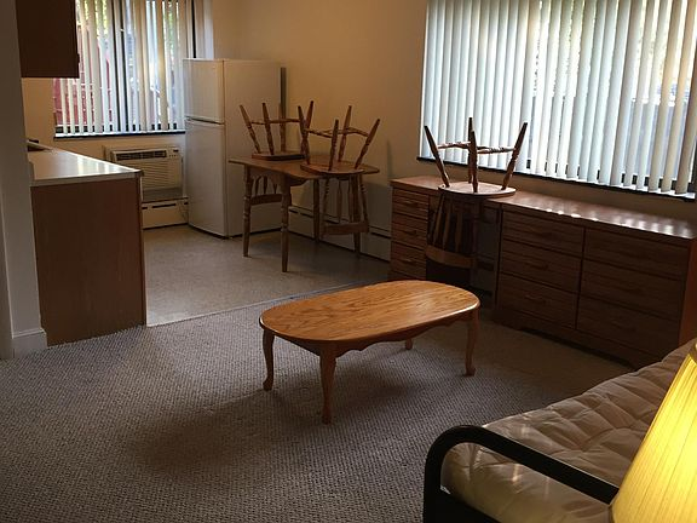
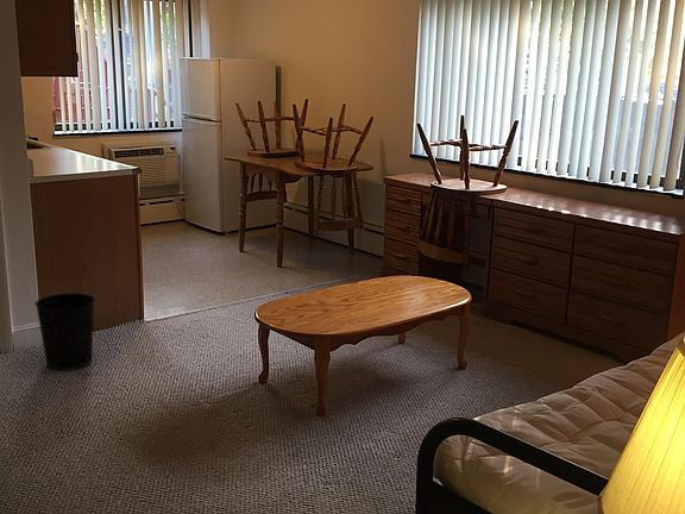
+ wastebasket (67, 331)
